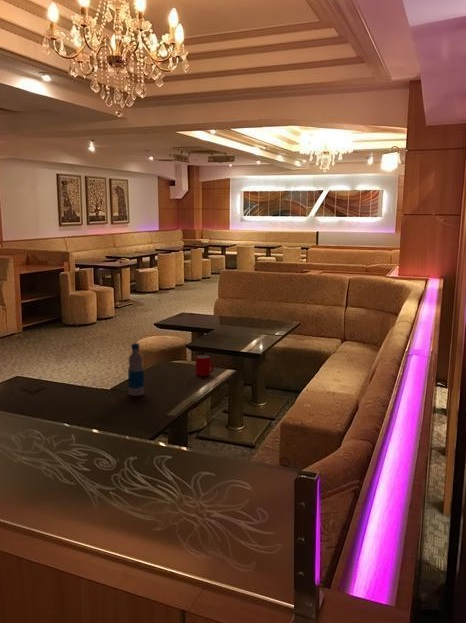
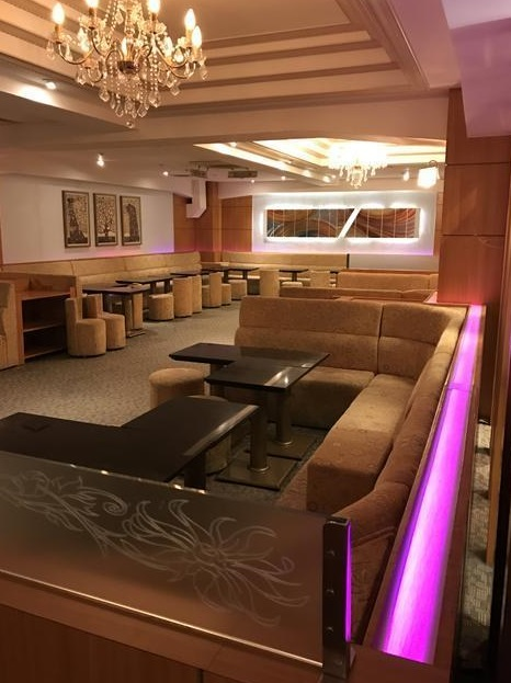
- bottle (135, 369)
- cup (205, 366)
